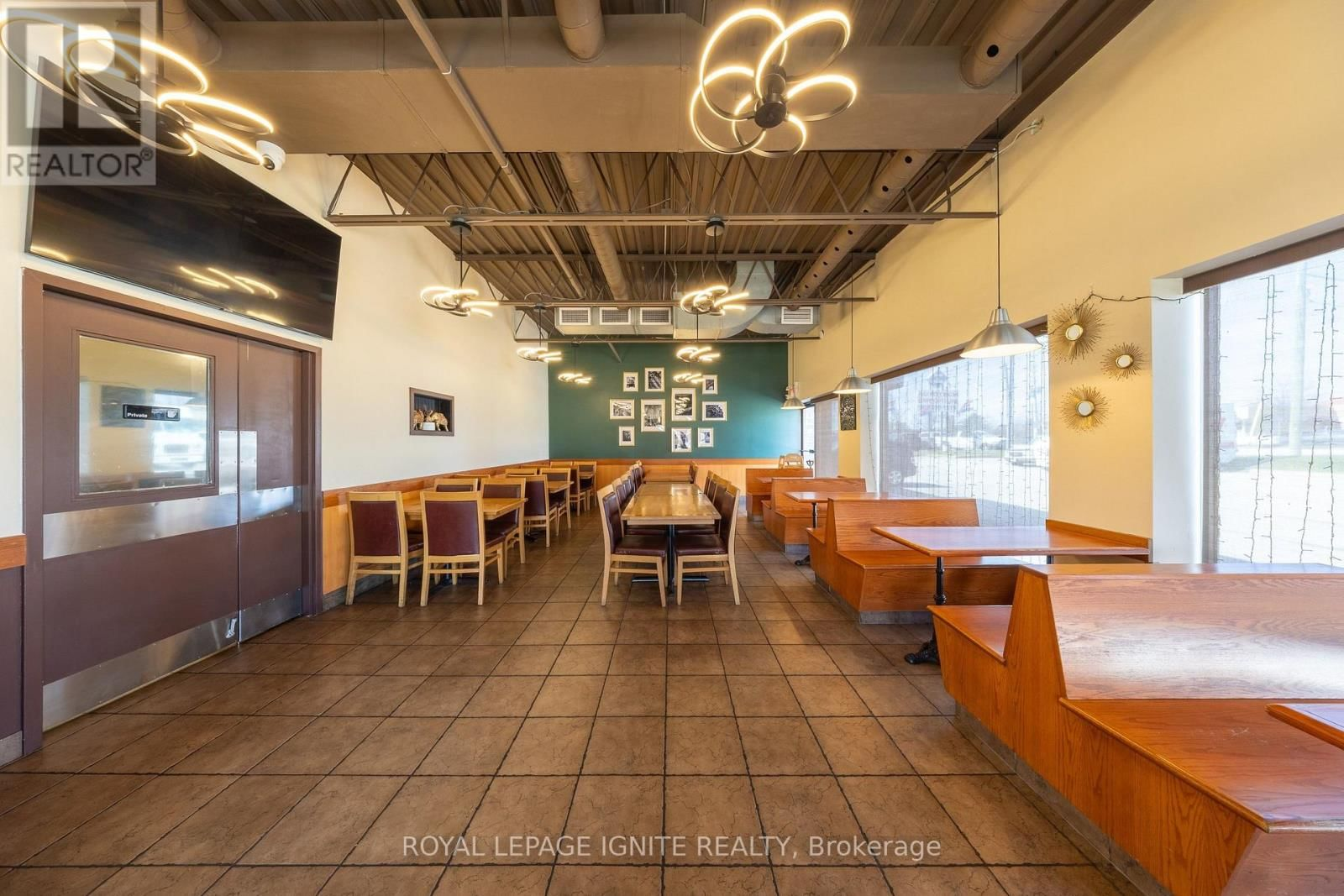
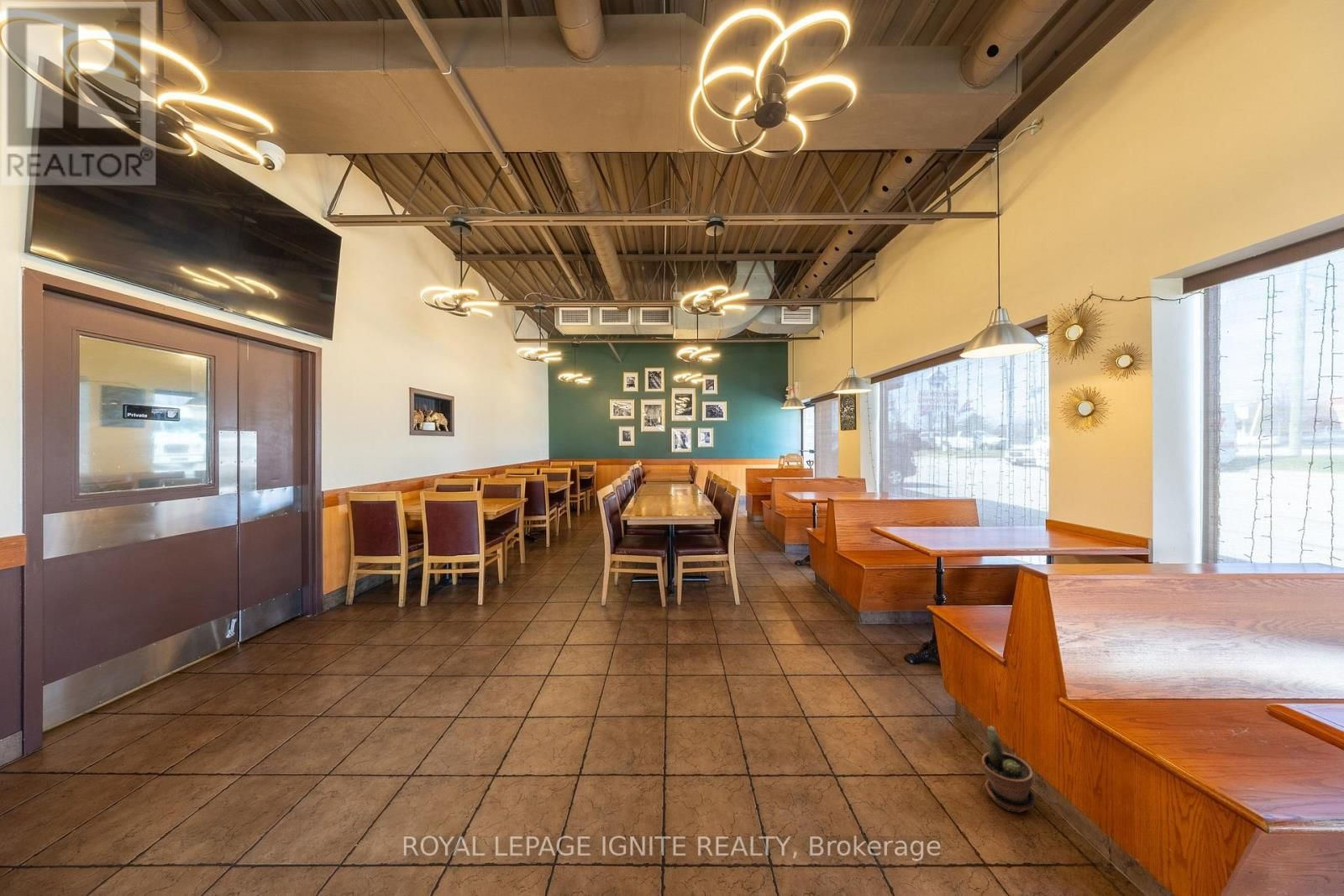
+ potted plant (1008, 768)
